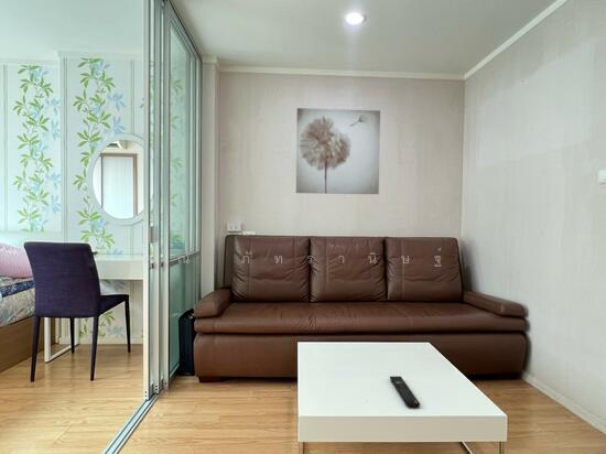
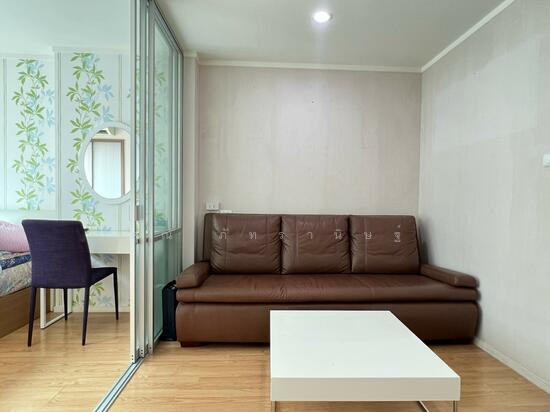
- wall art (337, 151)
- remote control (403, 390)
